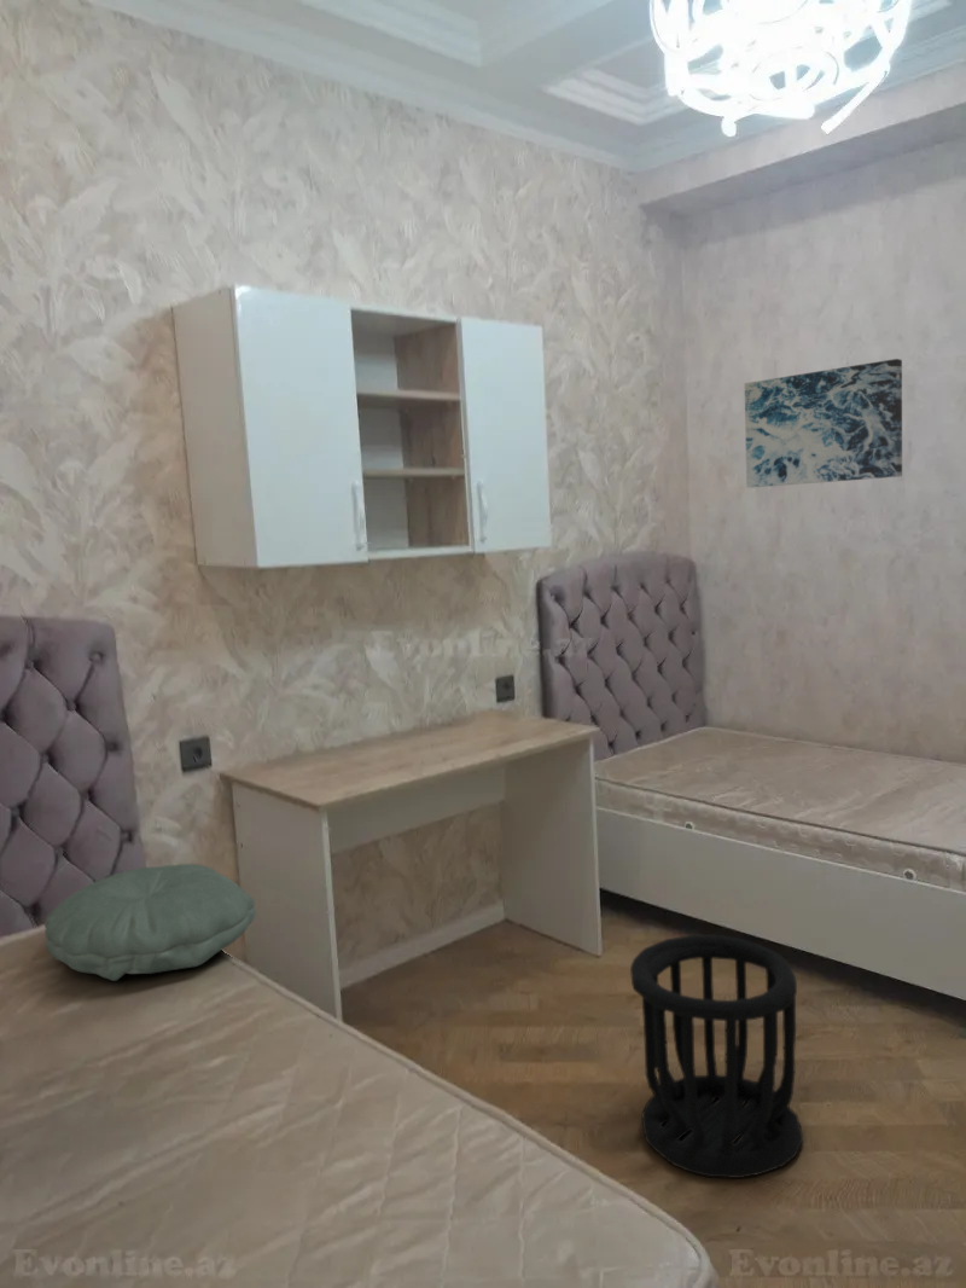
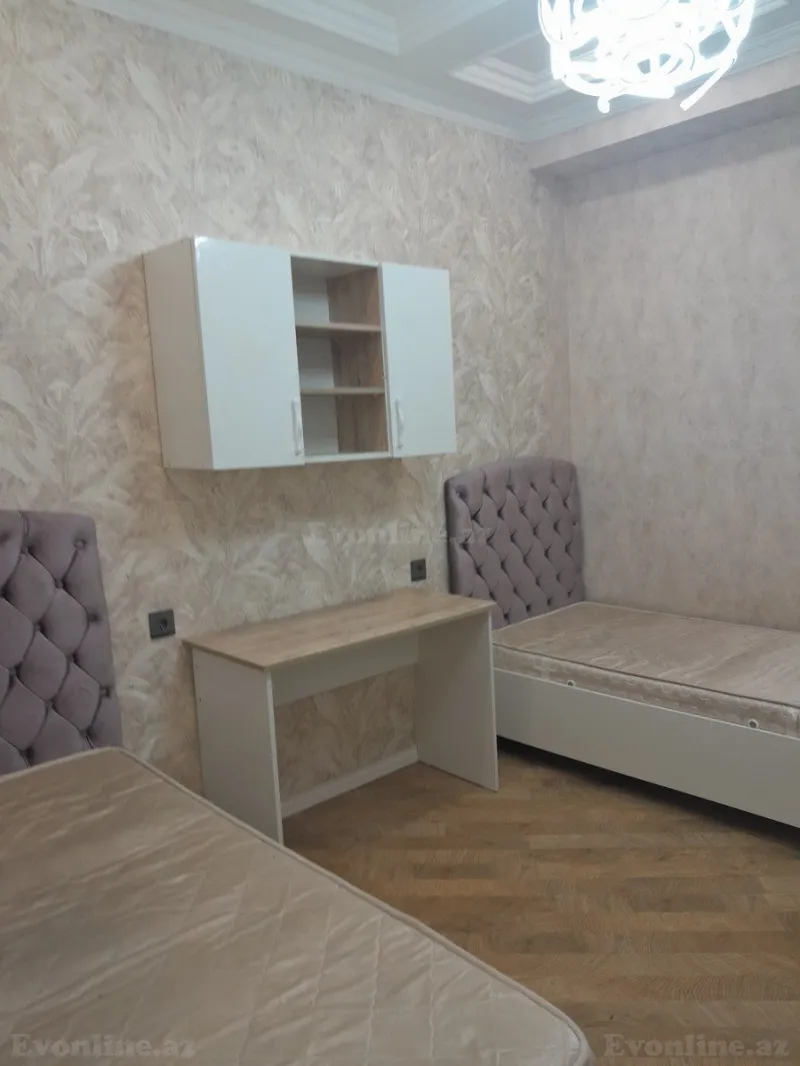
- wastebasket (714, 1050)
- wall art (819, 427)
- pillow (147, 917)
